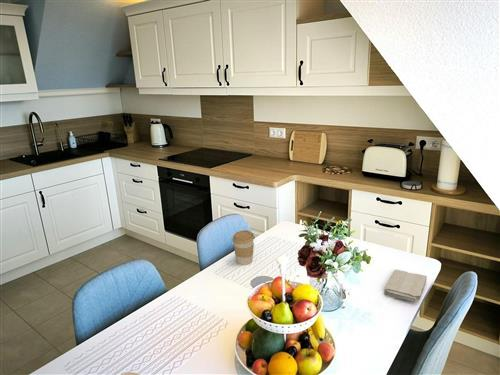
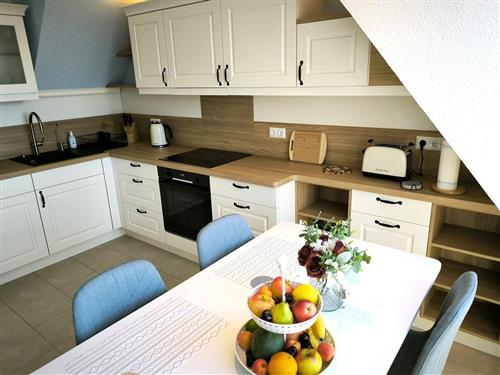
- washcloth (405, 284)
- coffee cup (243, 247)
